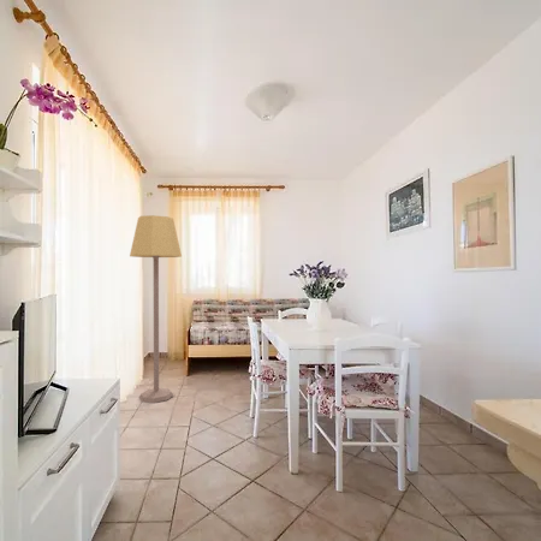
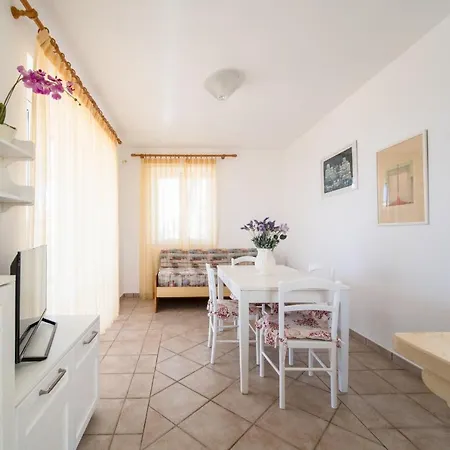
- lamp (155, 307)
